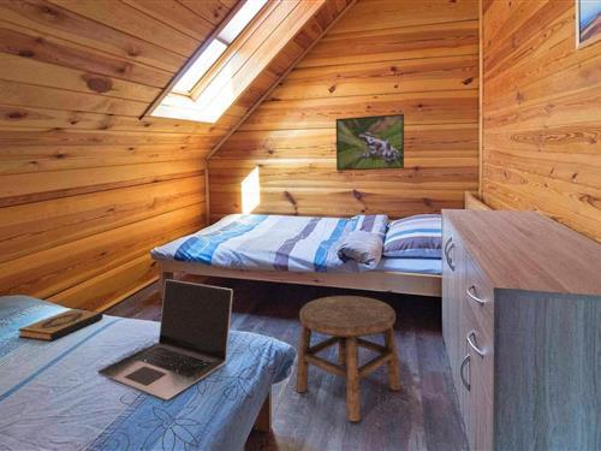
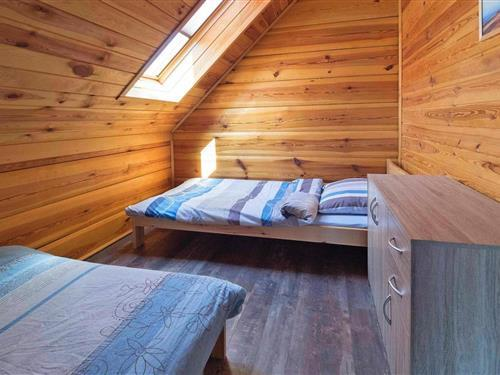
- hardback book (63, 324)
- stool (346, 349)
- laptop (166, 330)
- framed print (369, 143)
